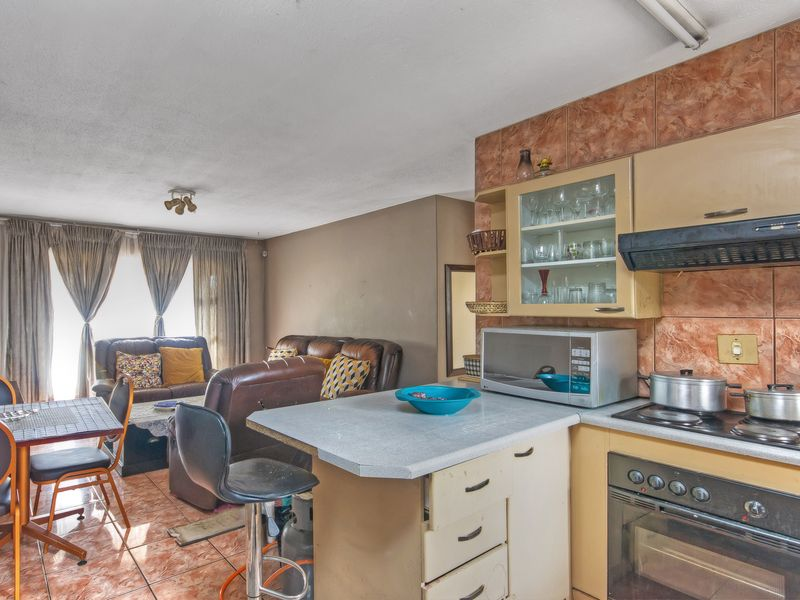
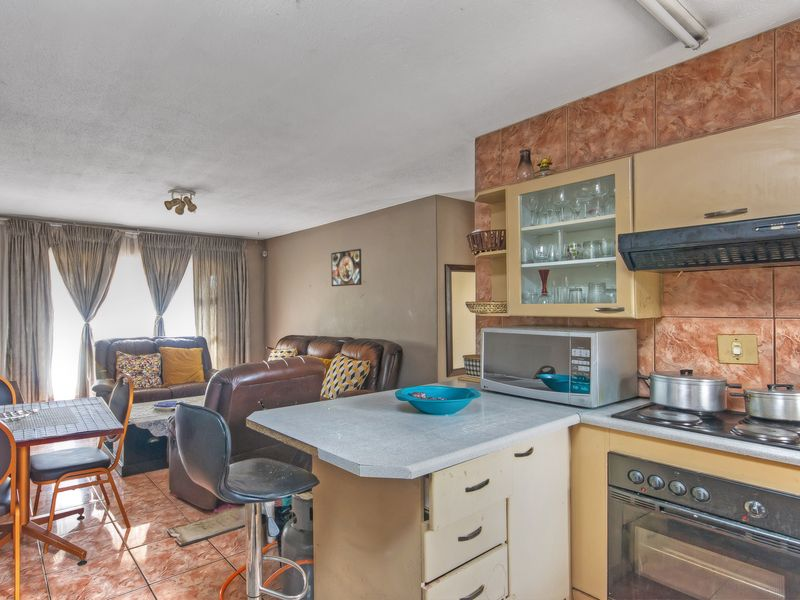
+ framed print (345, 268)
